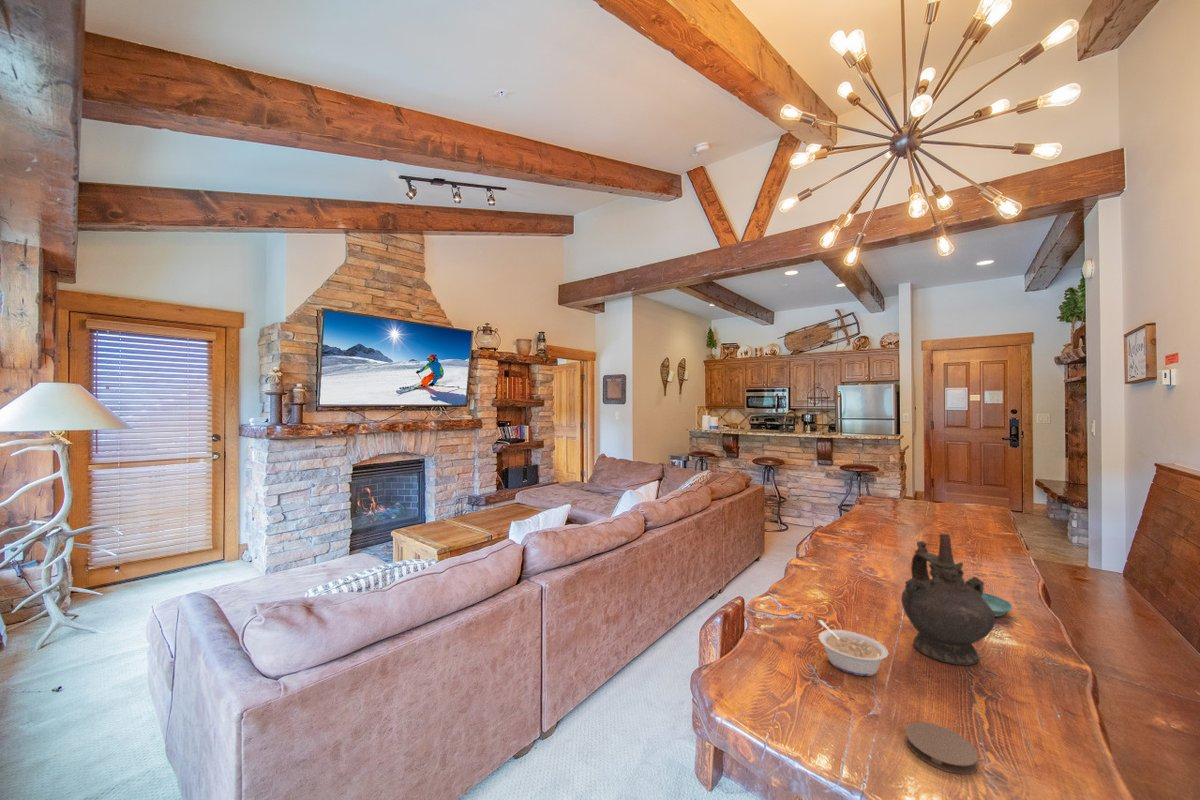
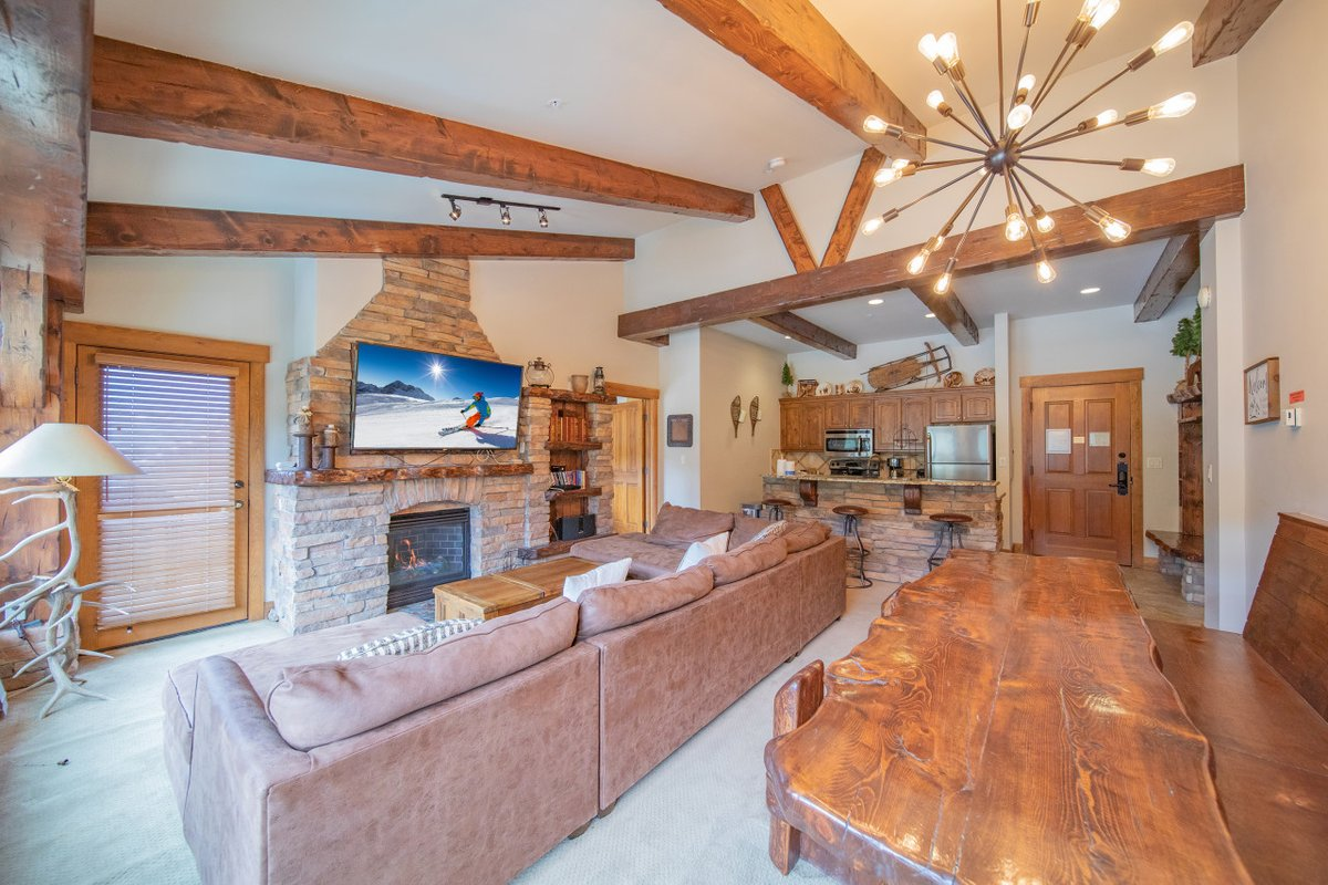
- saucer (983, 598)
- ceremonial vessel (942, 591)
- coaster (940, 746)
- legume (849, 651)
